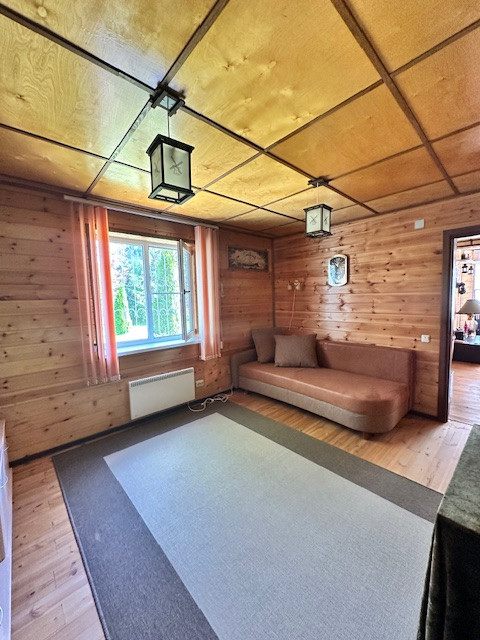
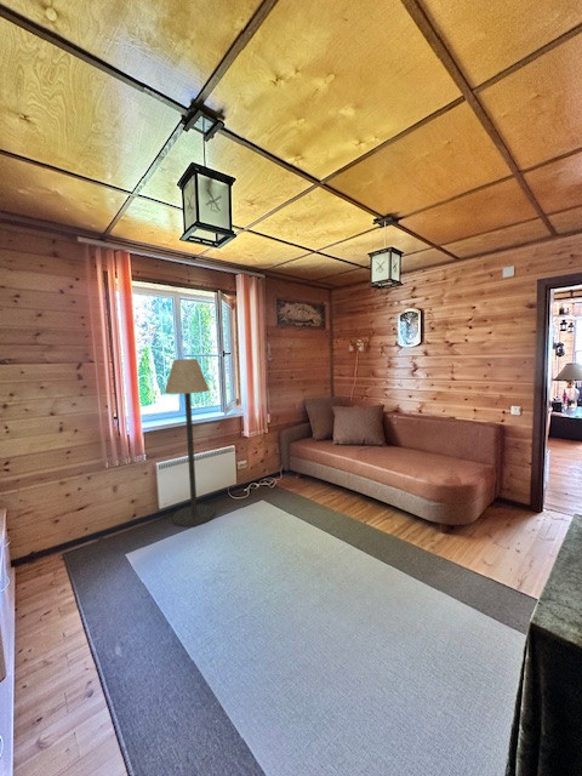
+ floor lamp (189, 439)
